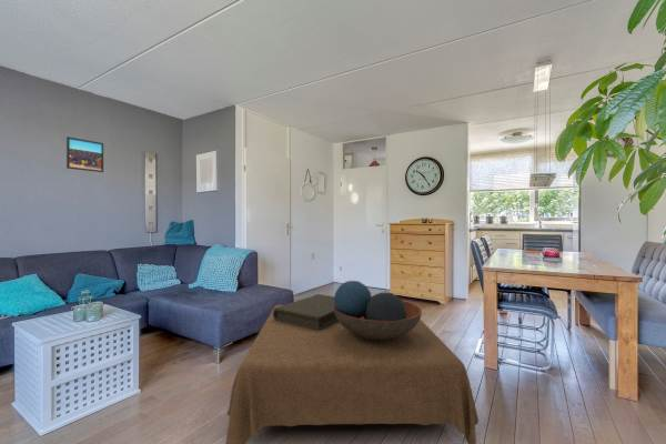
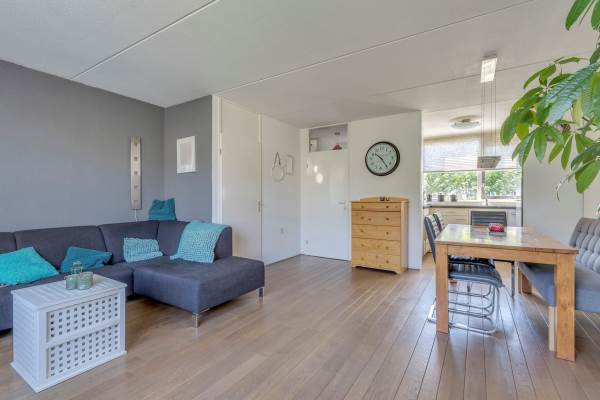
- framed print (85, 154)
- coffee table (345, 334)
